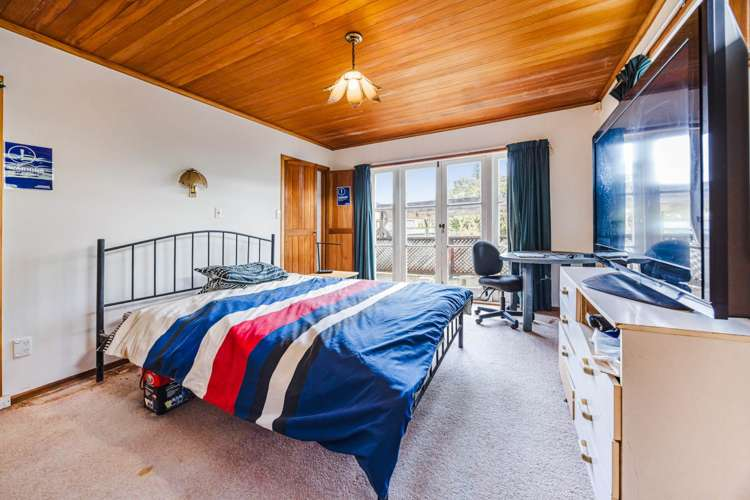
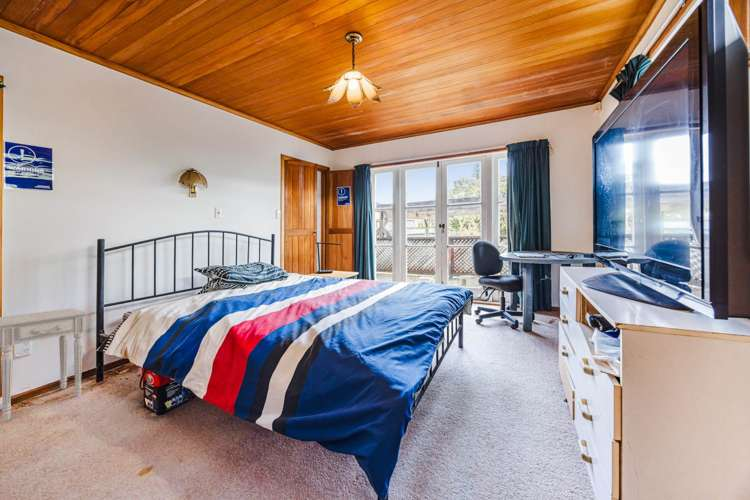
+ nightstand (34, 340)
